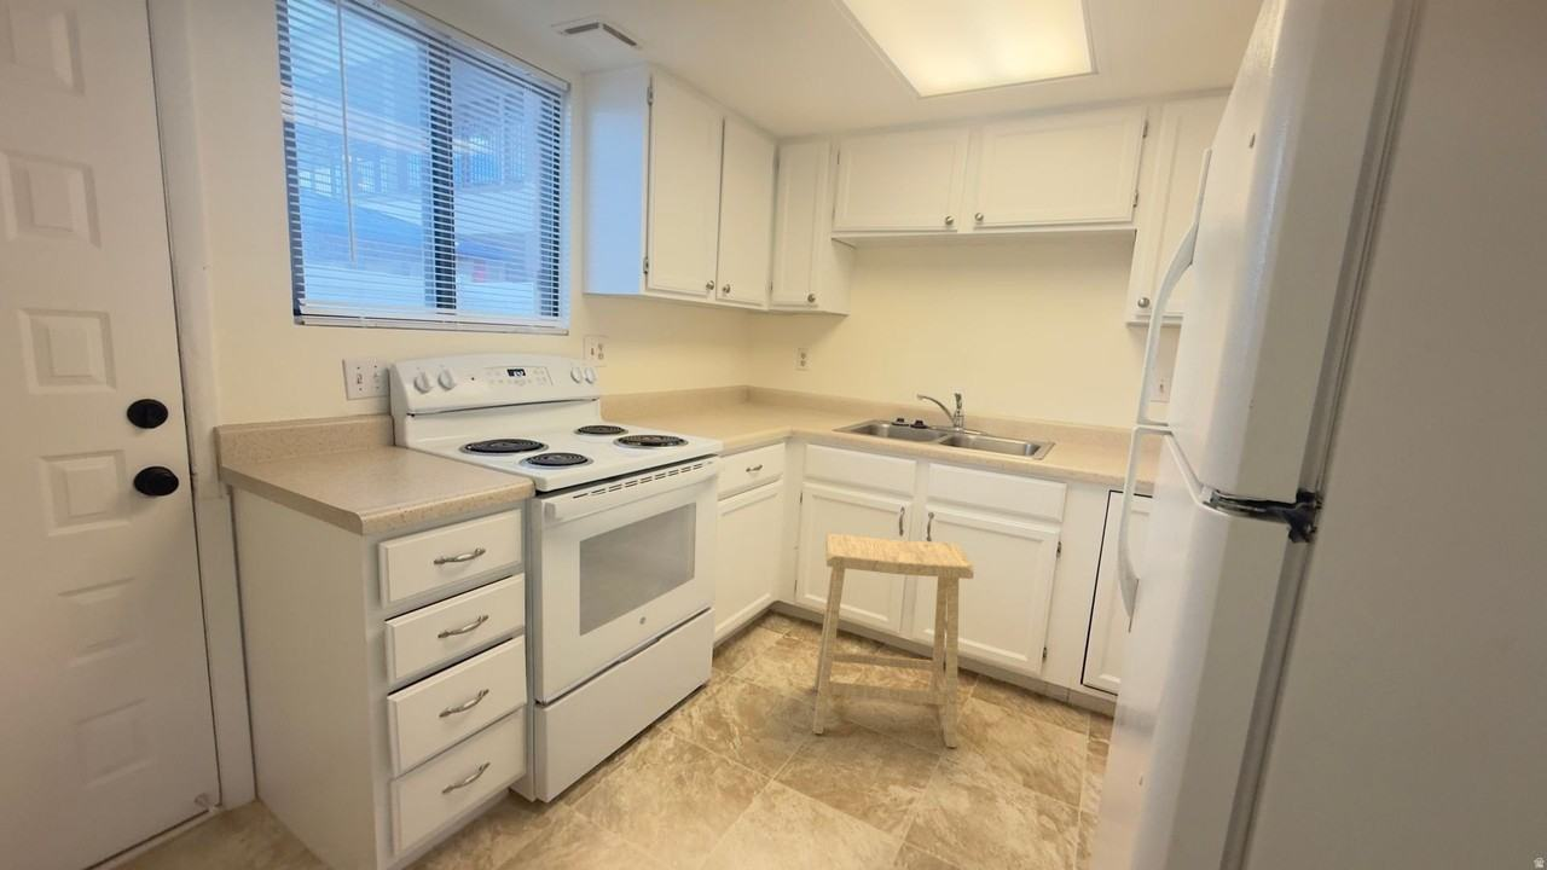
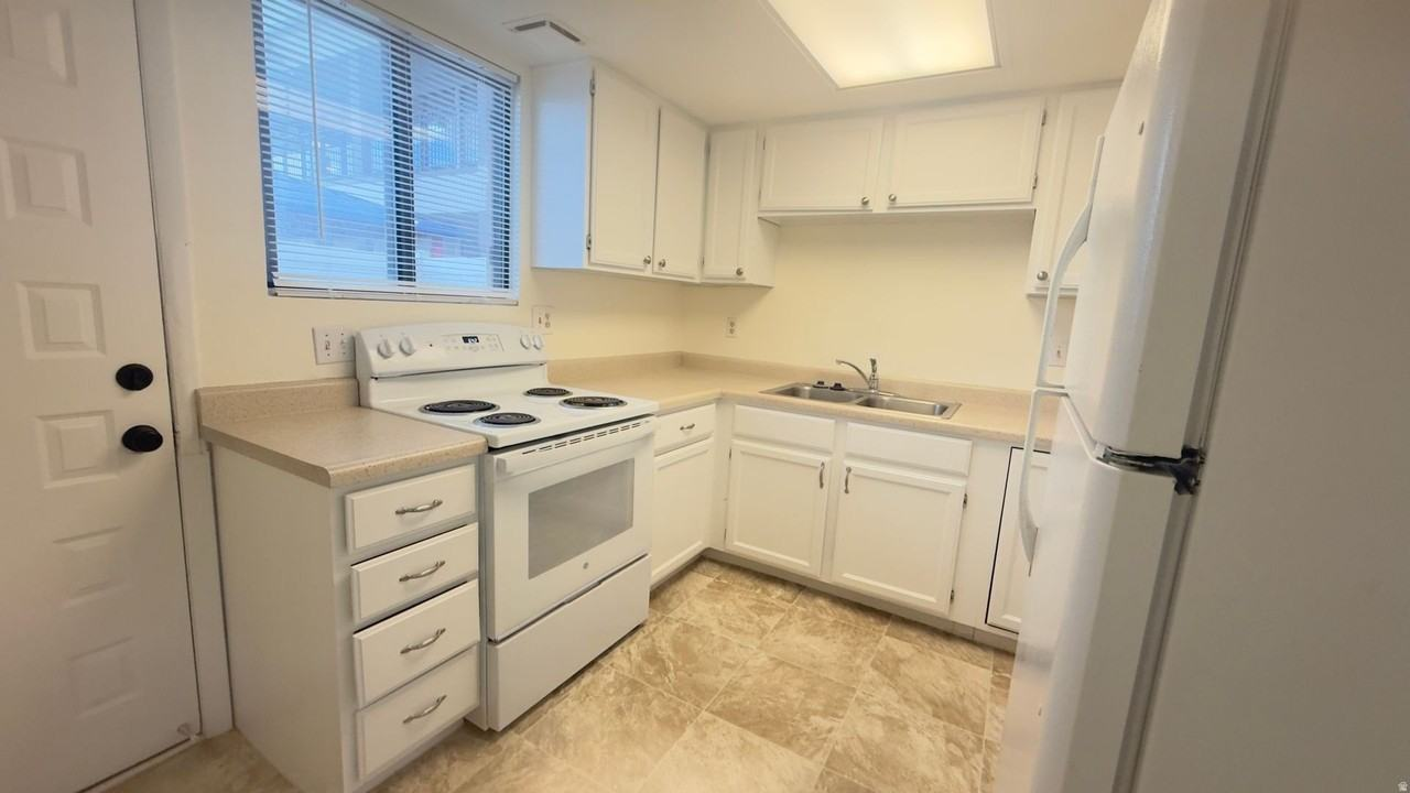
- stool (887, 656)
